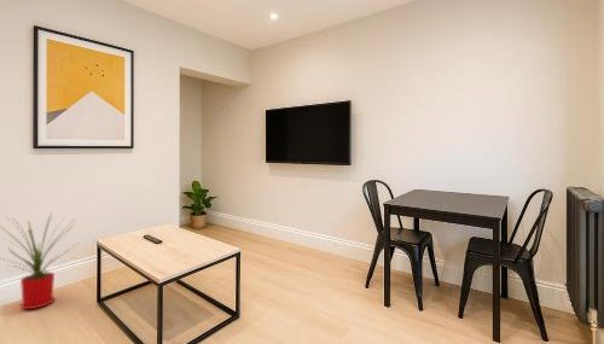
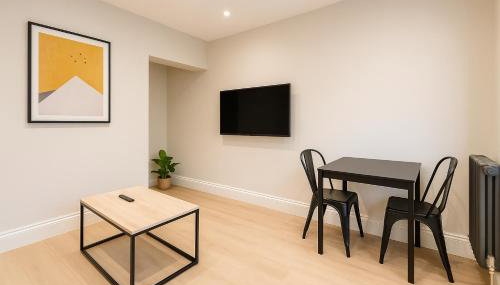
- house plant (37, 258)
